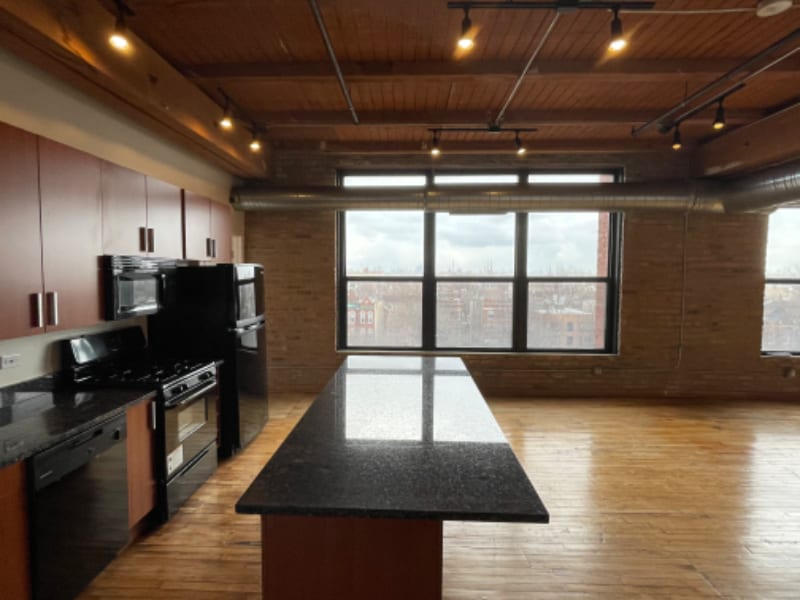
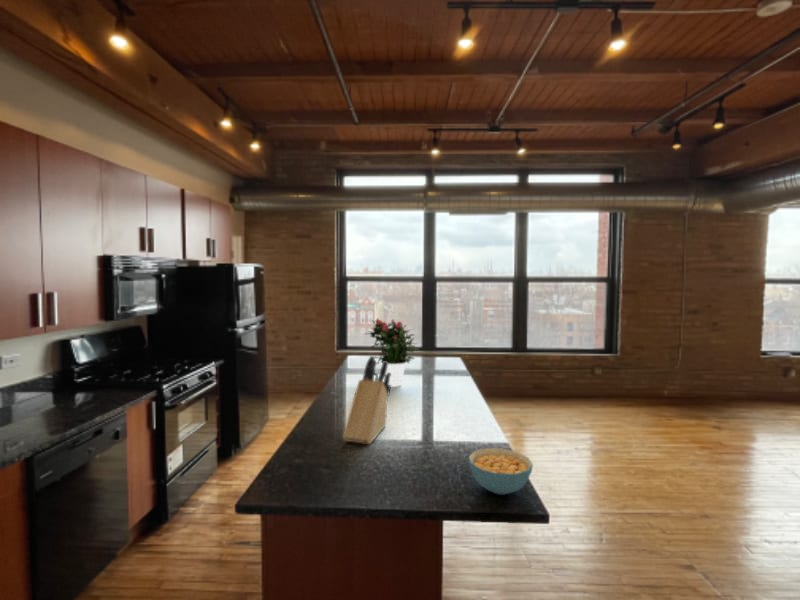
+ knife block (369, 395)
+ potted flower (391, 351)
+ cereal bowl (499, 475)
